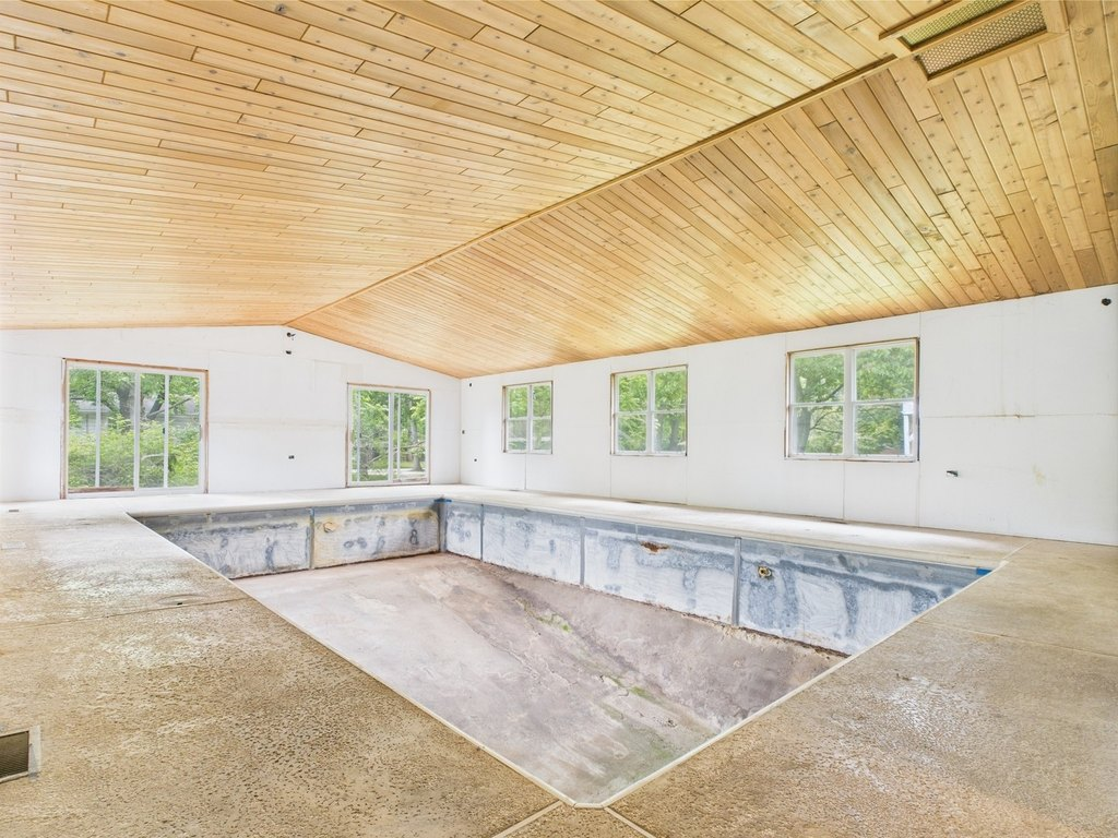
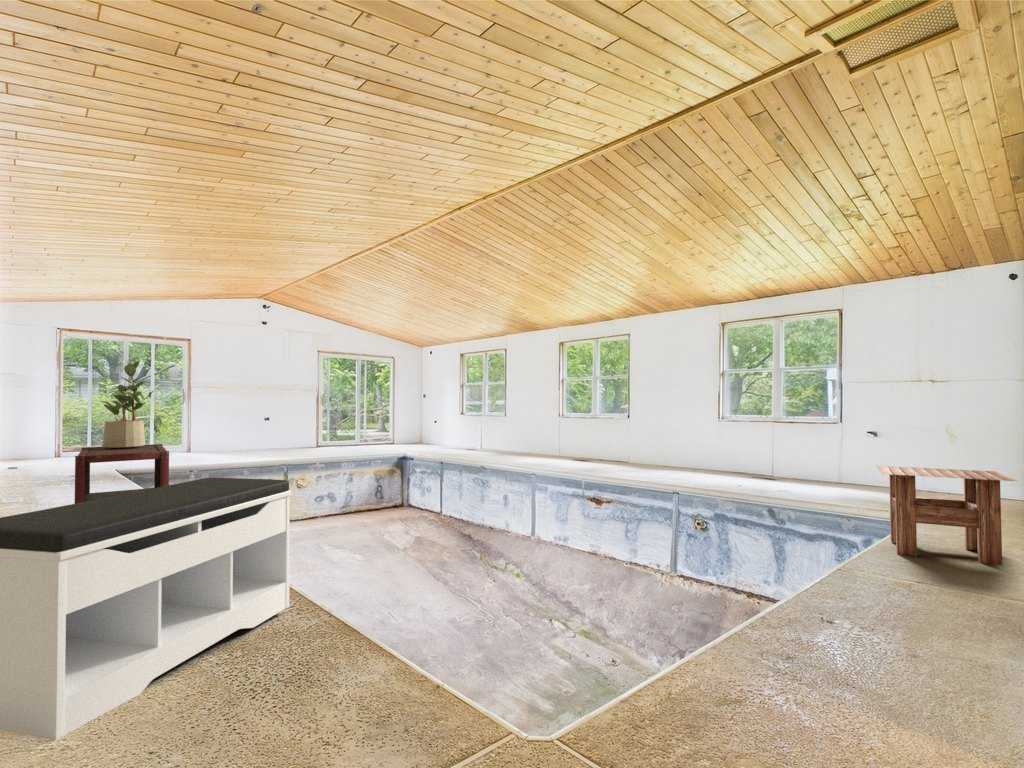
+ side table (940, 512)
+ bench (151, 574)
+ potted plant (122, 403)
+ side table (122, 494)
